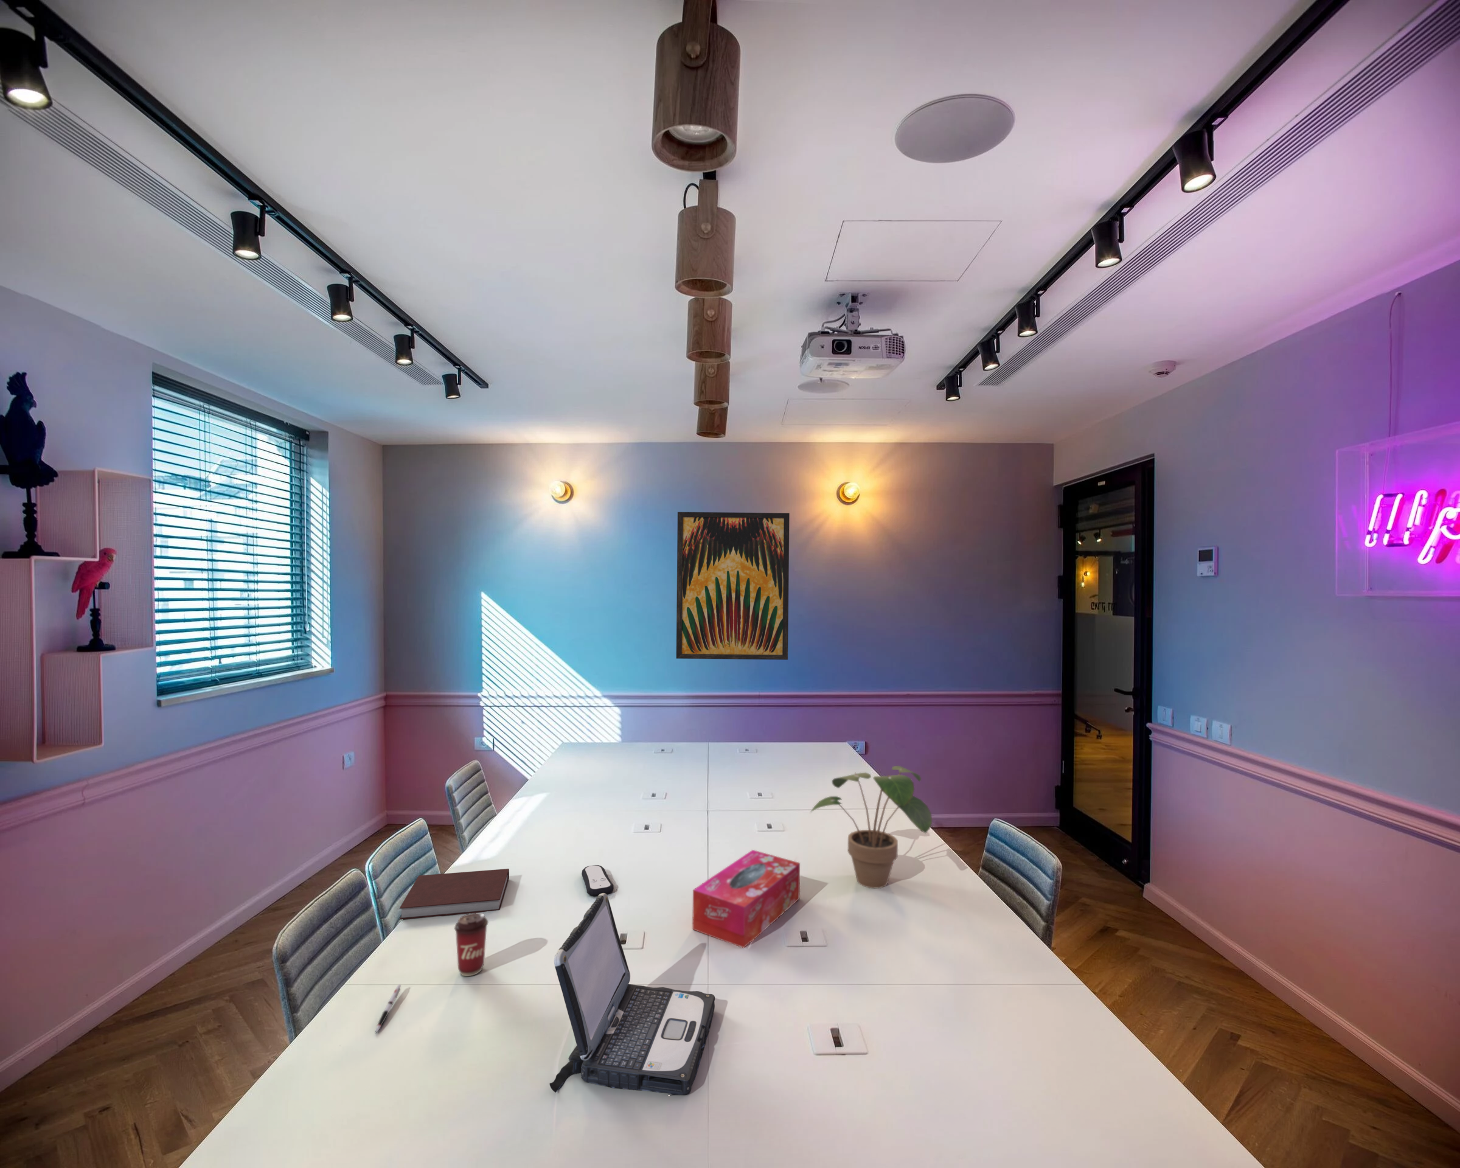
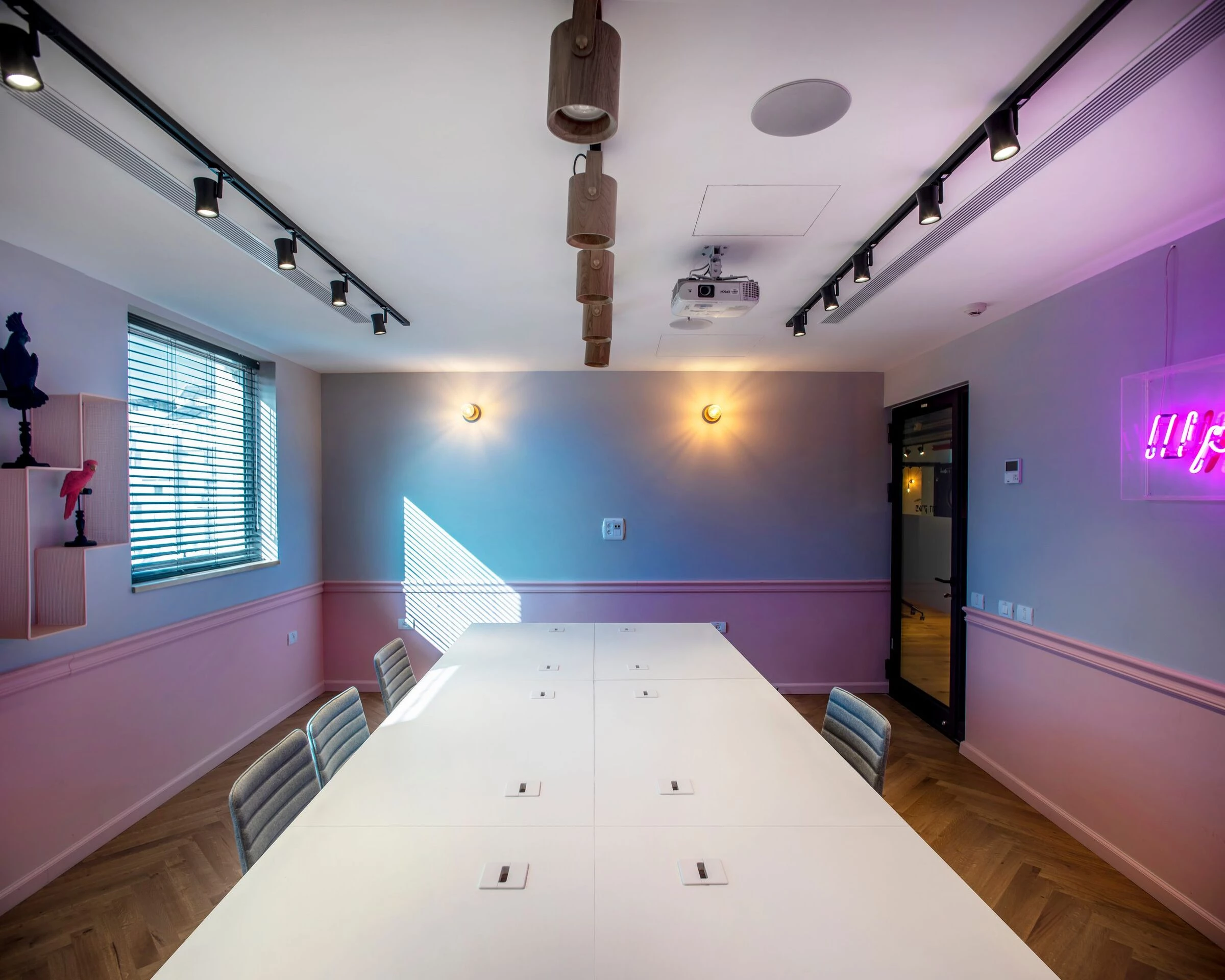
- coffee cup (471, 944)
- wall art (733, 586)
- laptop (635, 984)
- pen (389, 1008)
- remote control (596, 880)
- notebook (458, 891)
- potted plant (874, 824)
- tissue box (748, 894)
